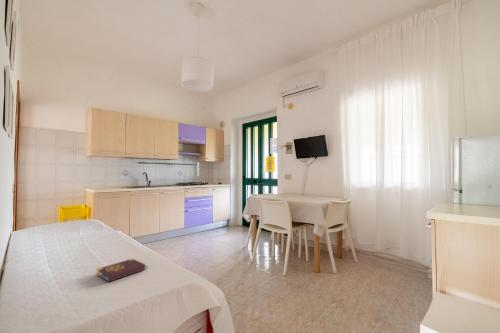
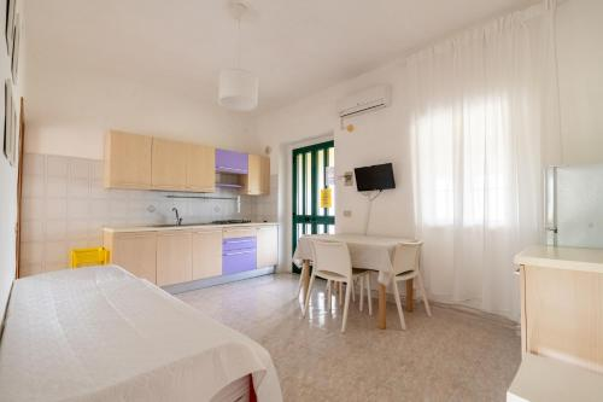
- book (121, 269)
